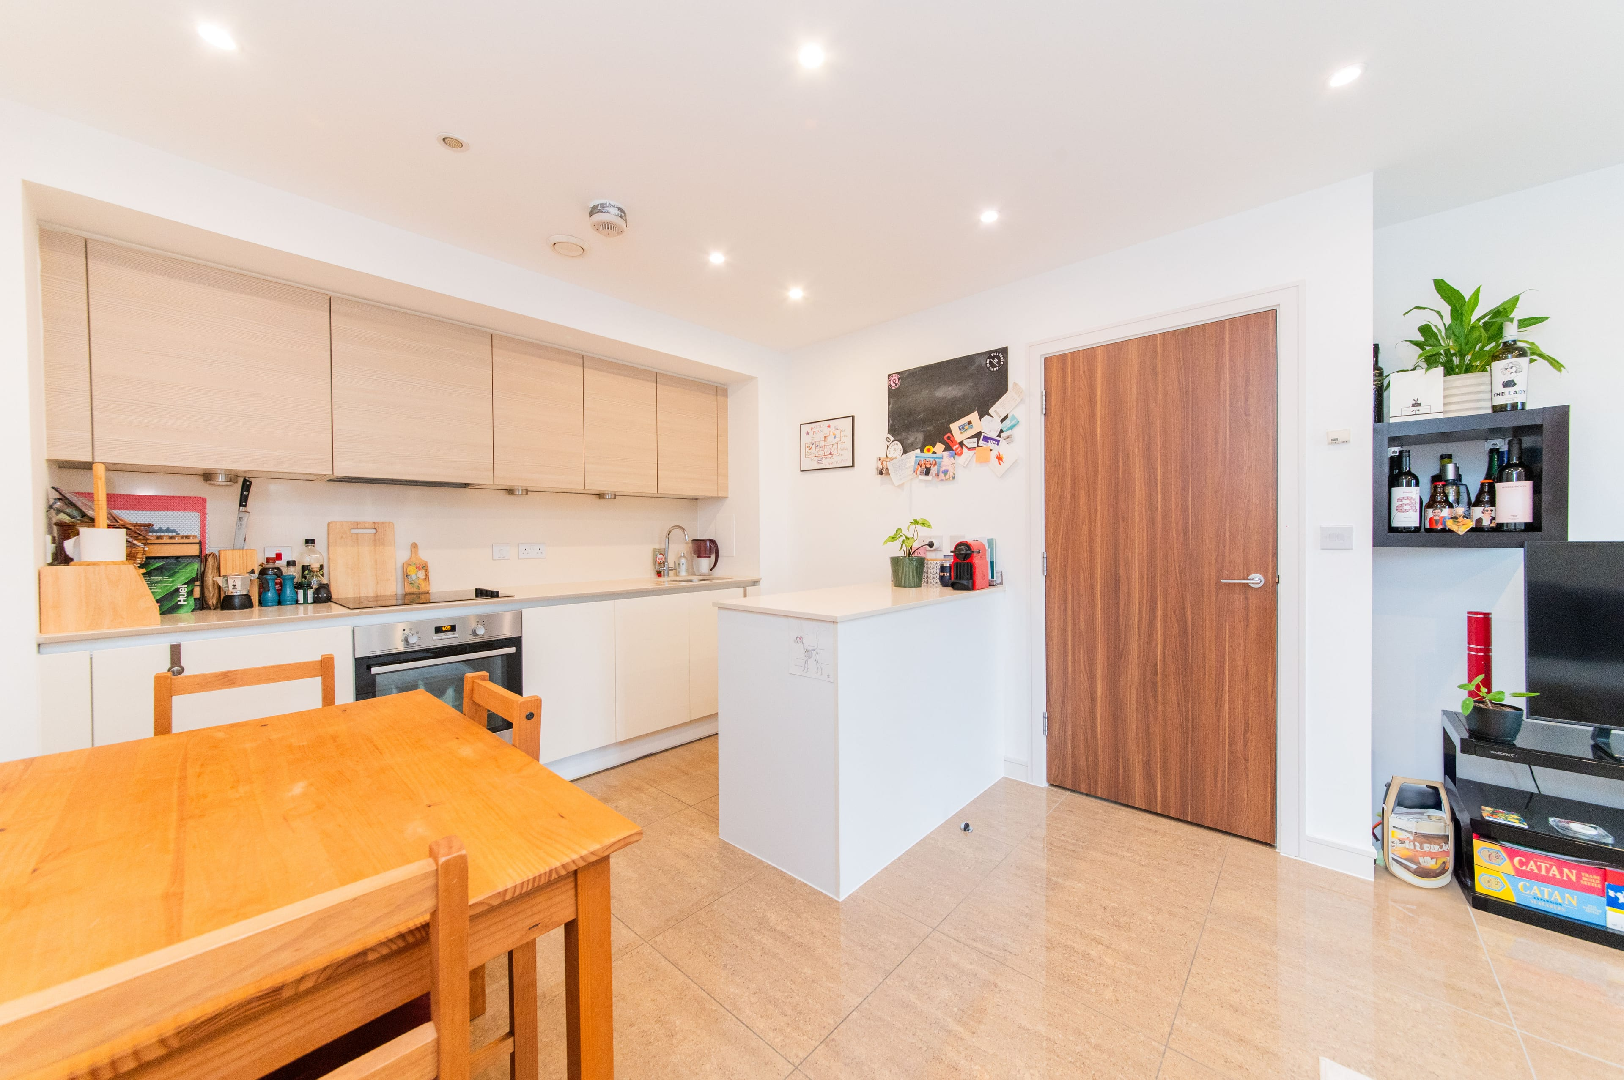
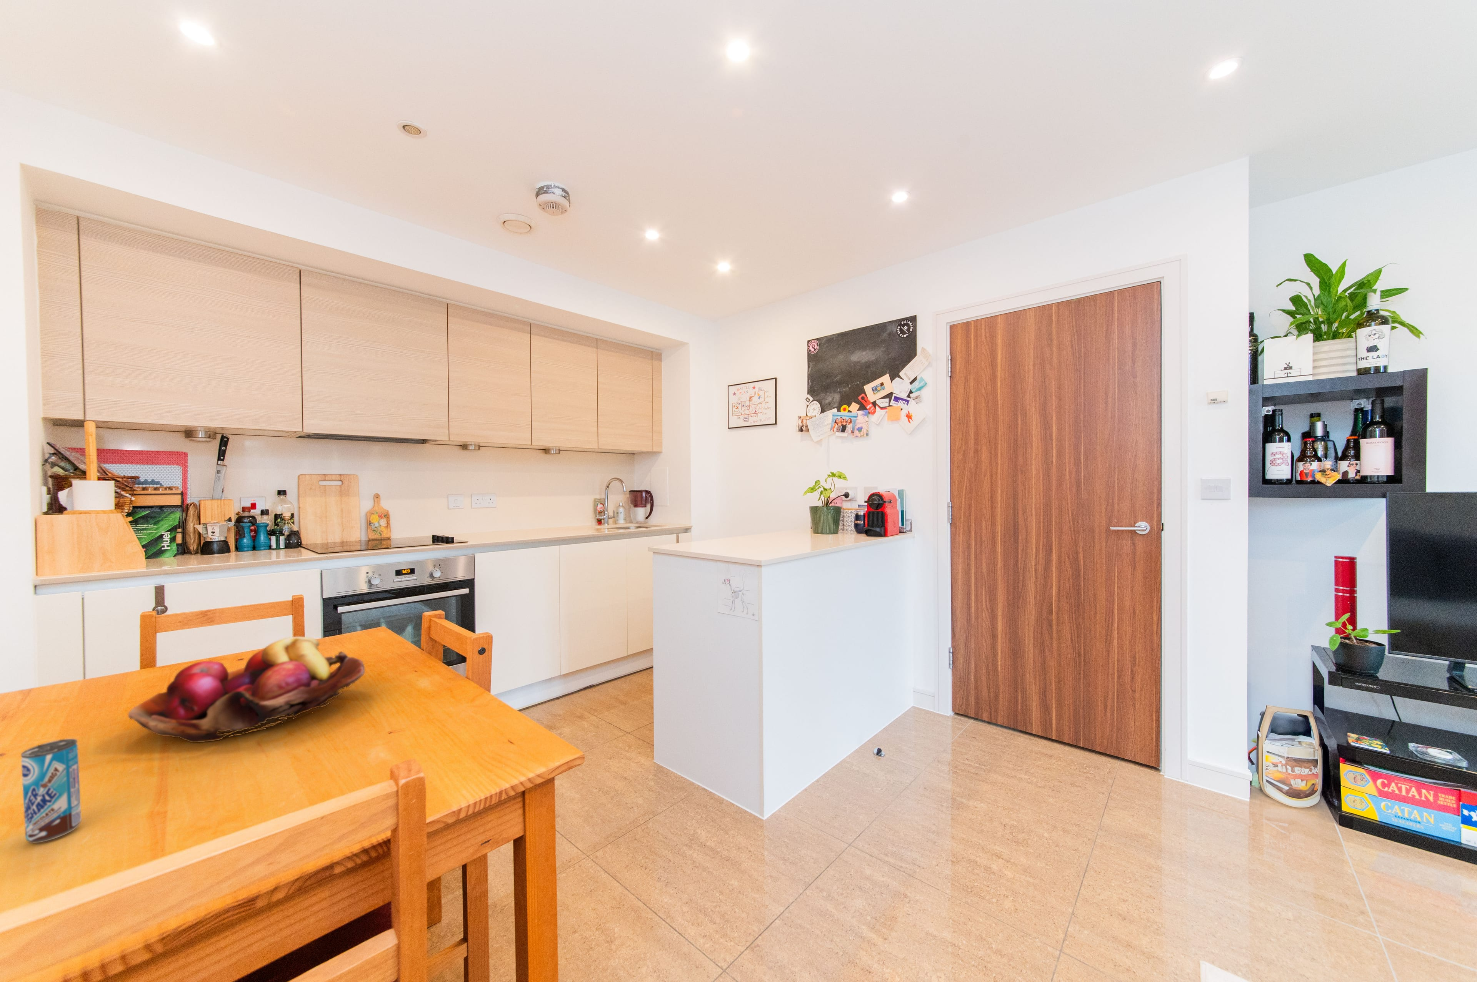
+ fruit basket (265, 681)
+ beverage can (52, 790)
